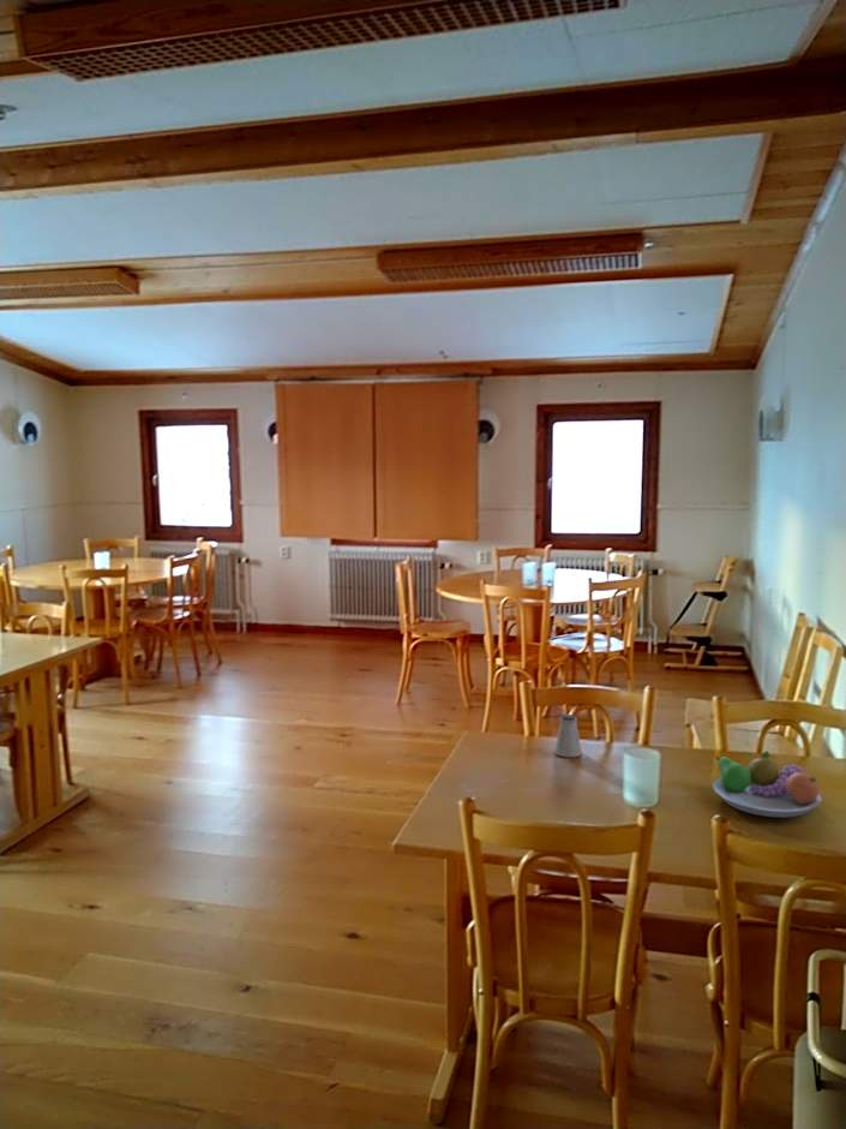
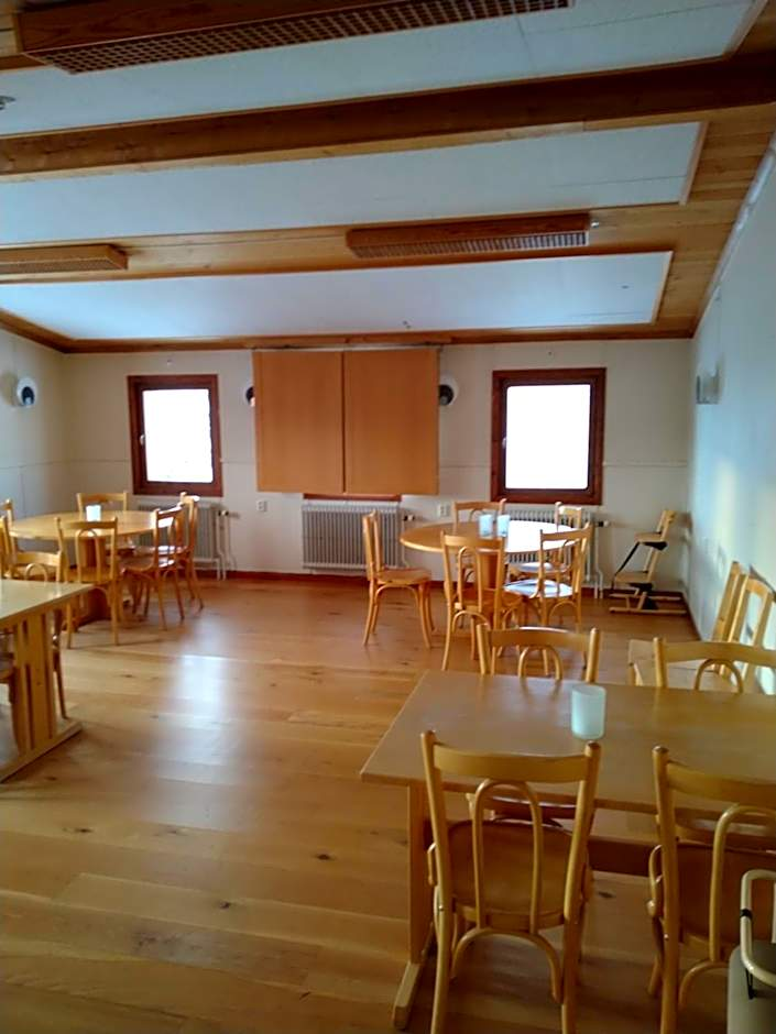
- saltshaker (568, 734)
- fruit bowl (763, 779)
